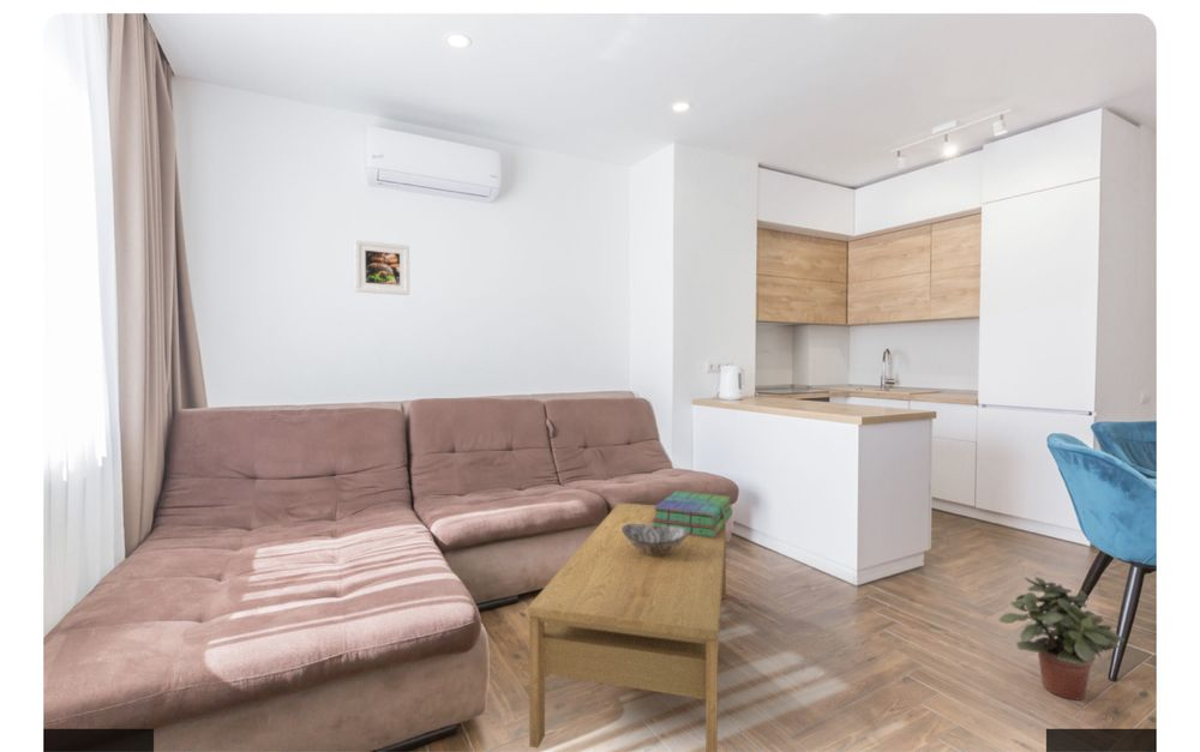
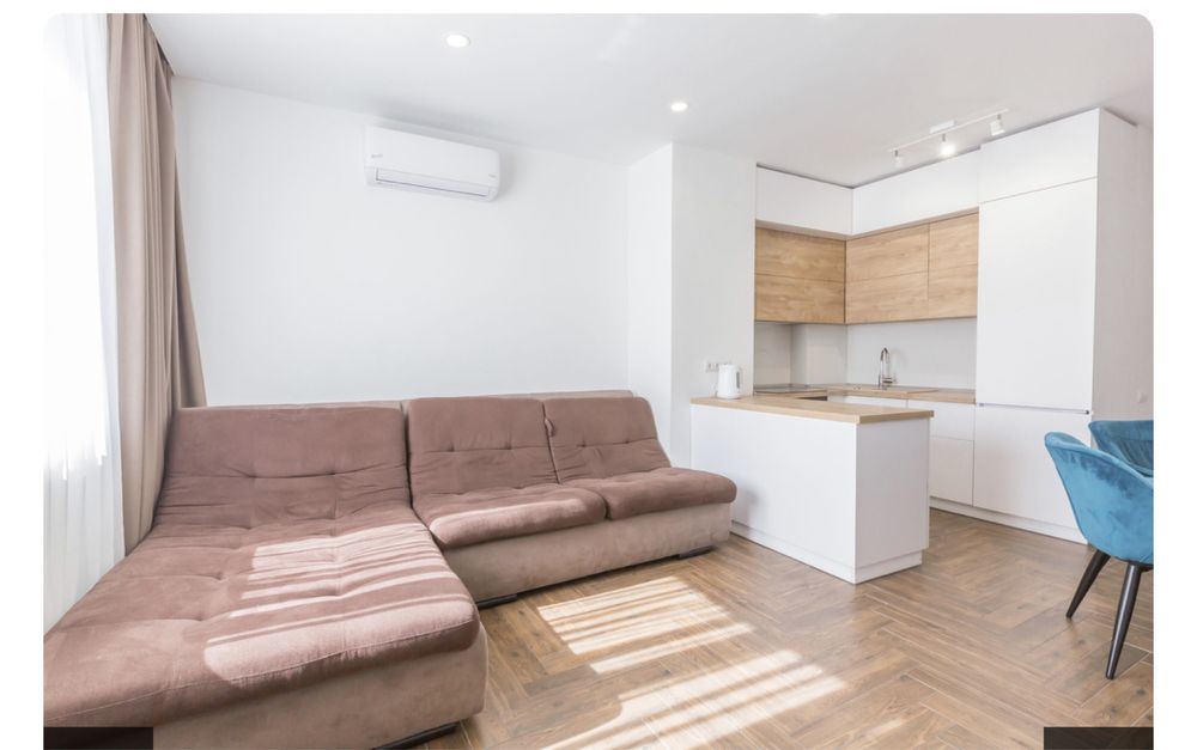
- stack of books (692, 511)
- decorative bowl (654, 540)
- coffee table (652, 598)
- potted plant (1063, 638)
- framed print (382, 267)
